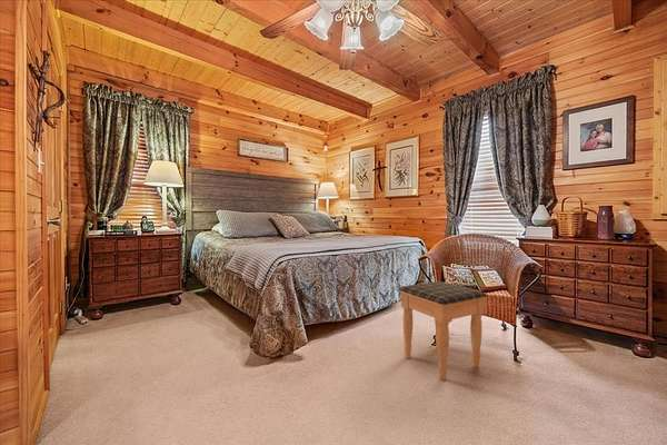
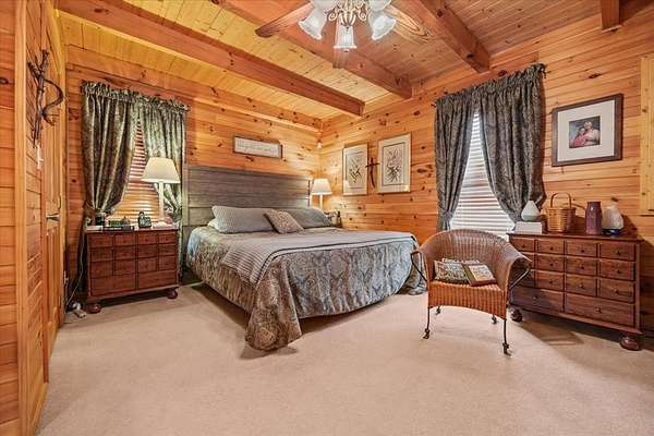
- footstool (440, 325)
